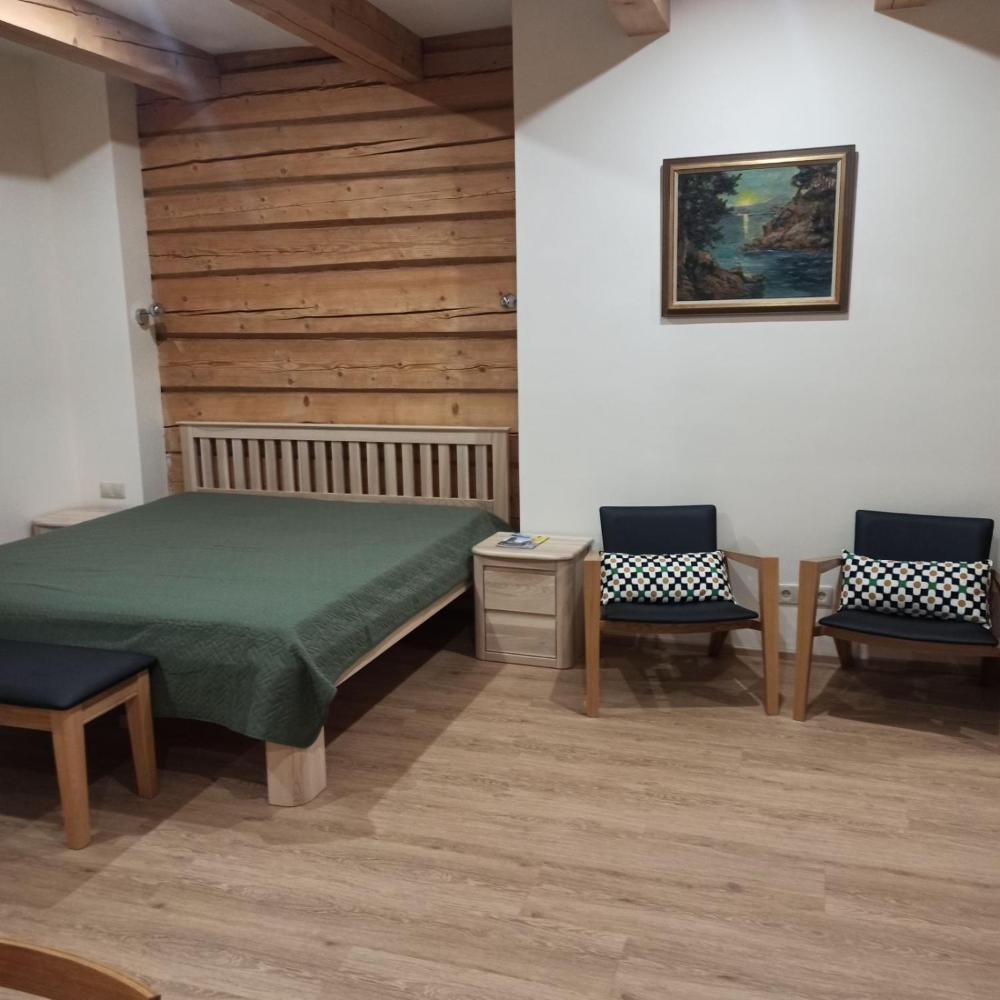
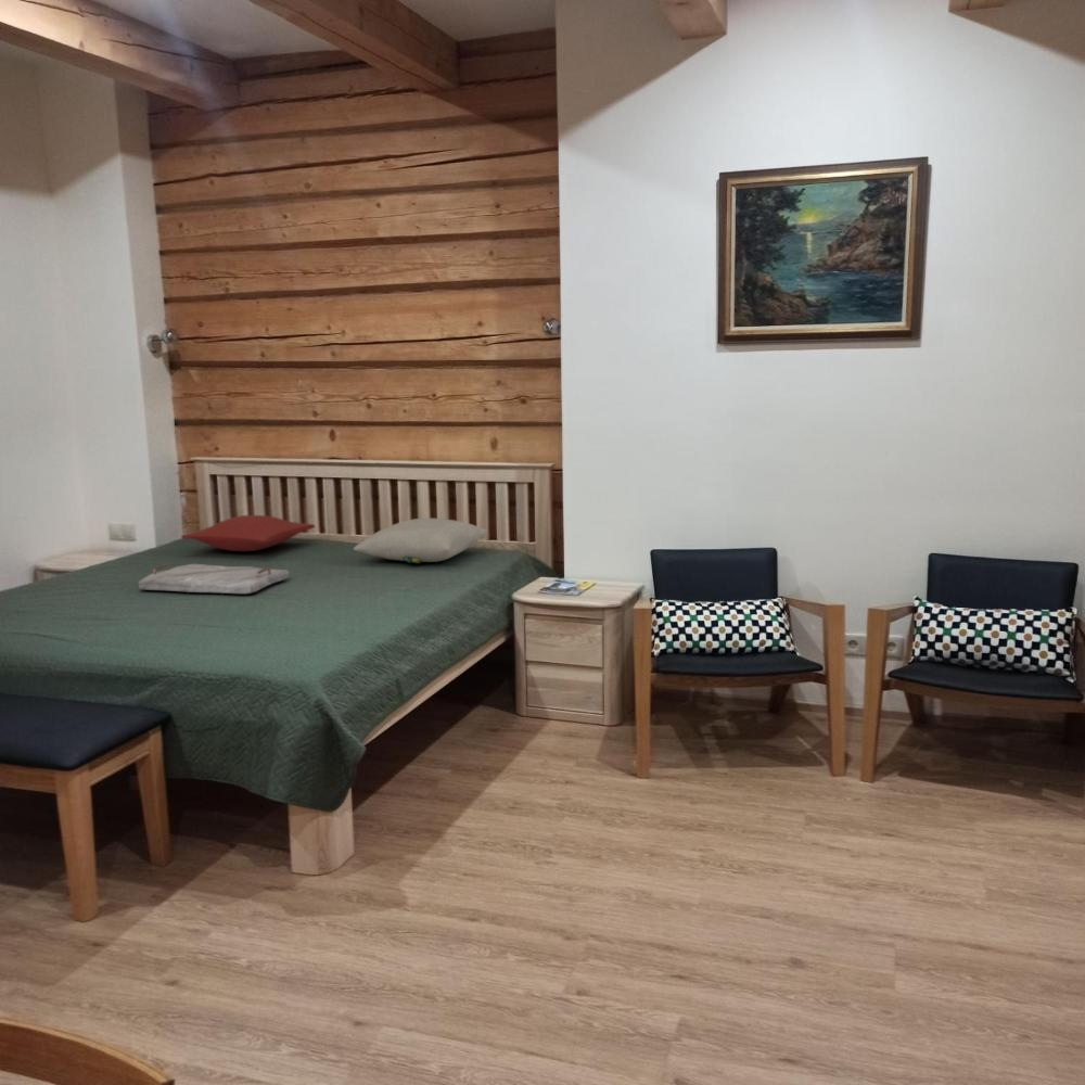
+ pillow (250, 533)
+ pillow (422, 539)
+ serving tray (217, 574)
